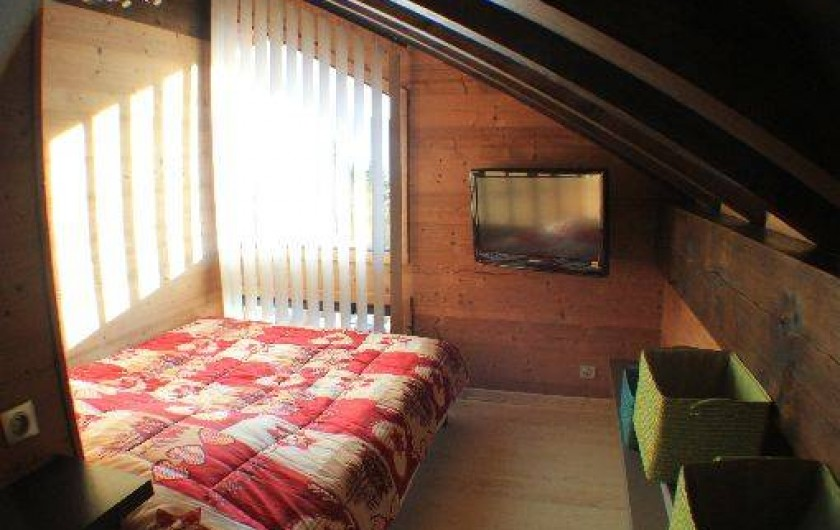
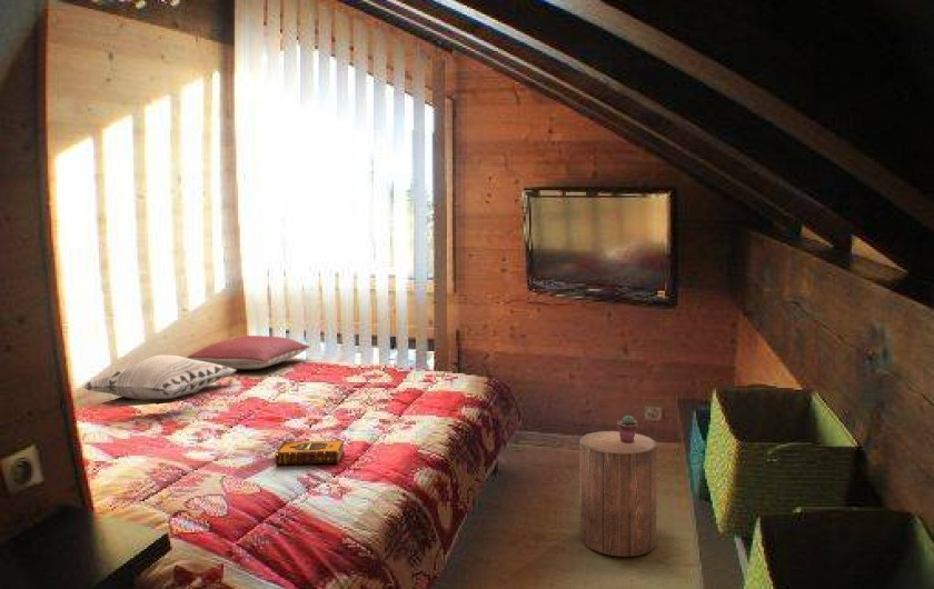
+ pillow (251, 351)
+ hardback book (310, 452)
+ stool (617, 490)
+ decorative pillow (163, 378)
+ potted succulent (627, 428)
